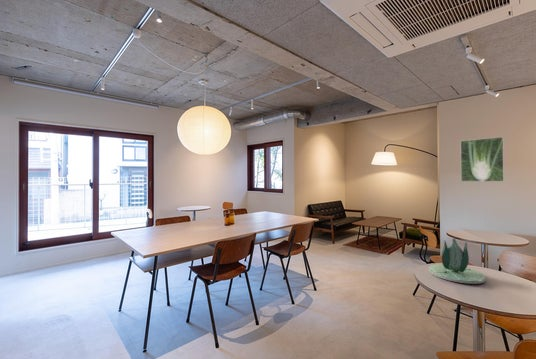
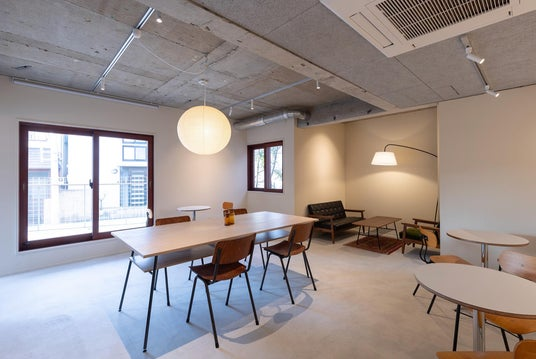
- succulent plant (455, 255)
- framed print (481, 160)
